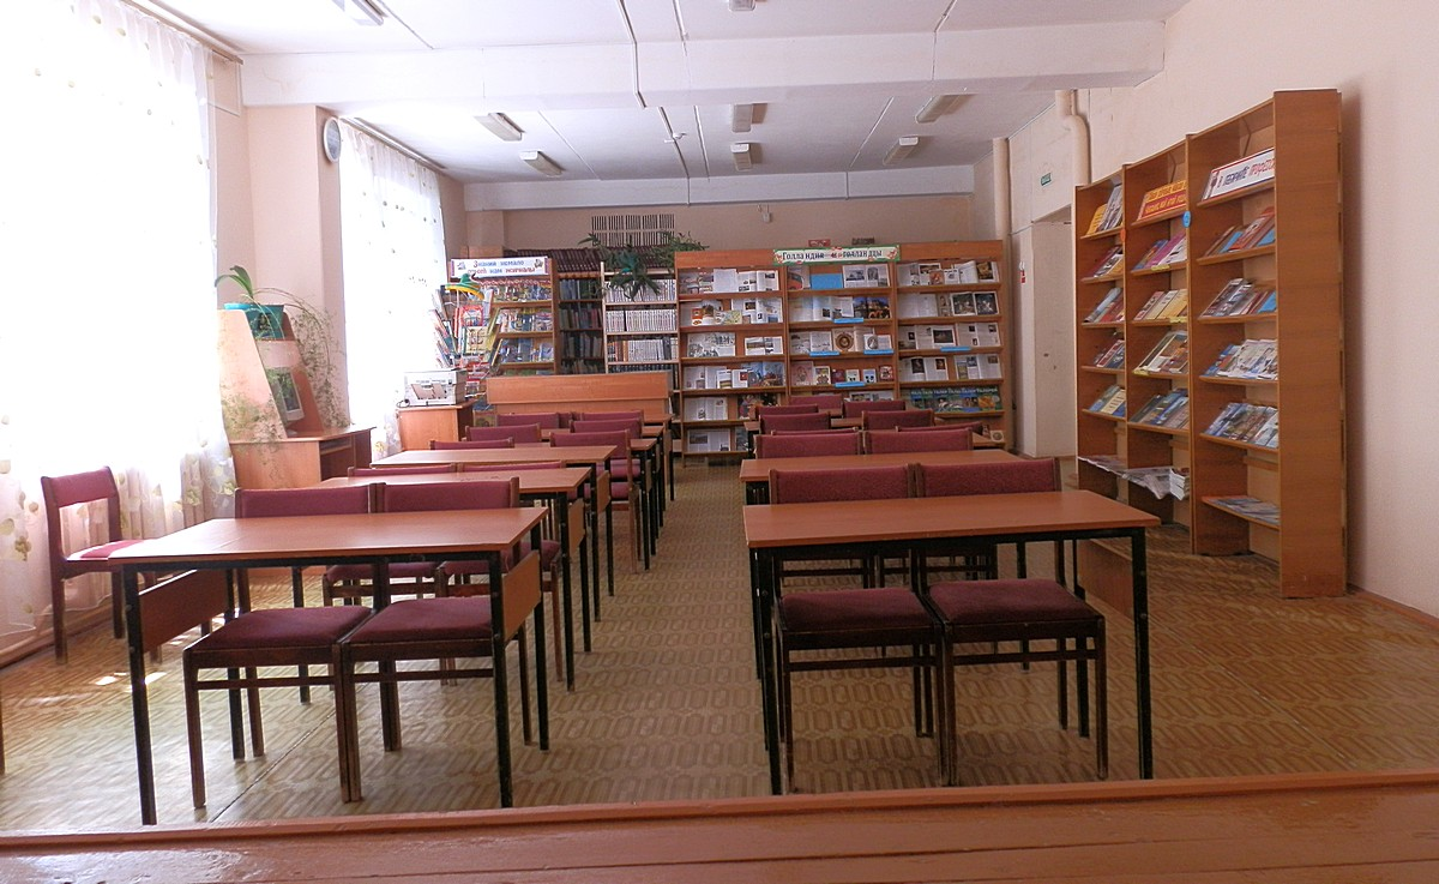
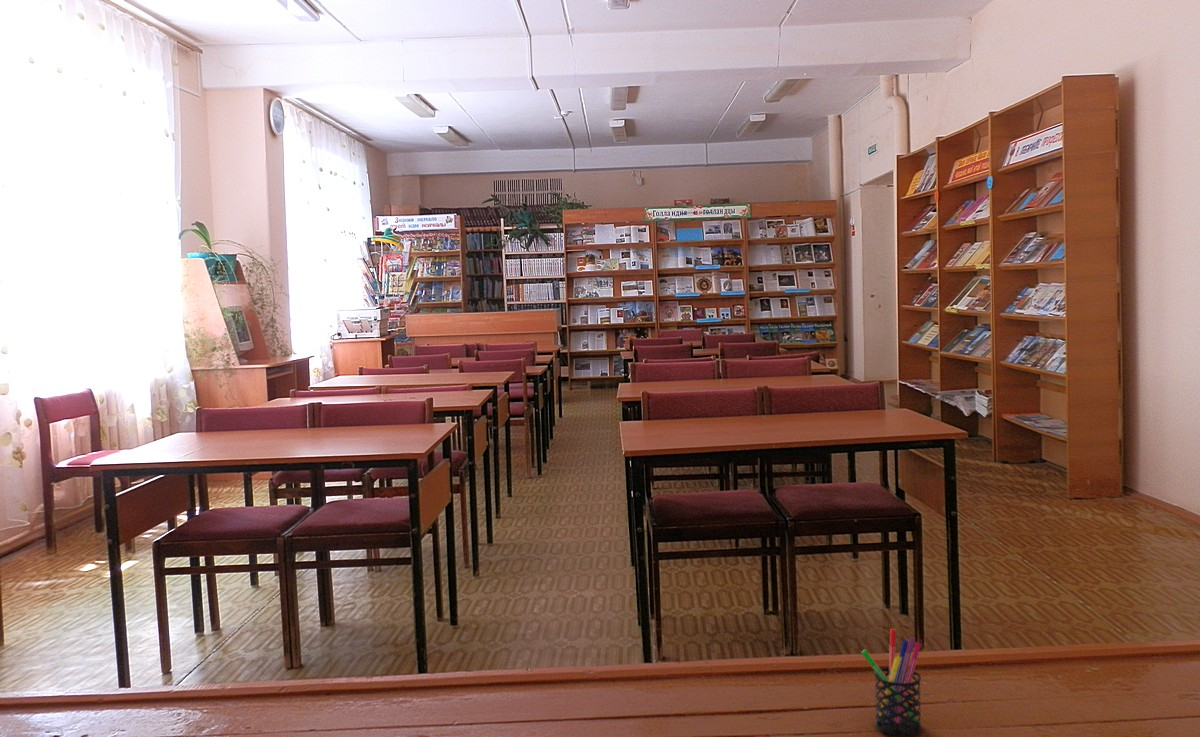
+ pen holder (891, 680)
